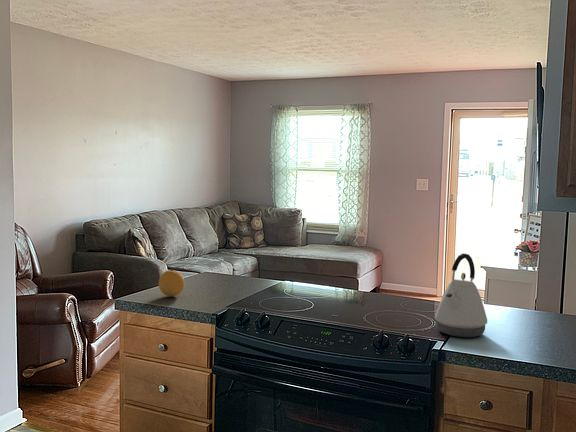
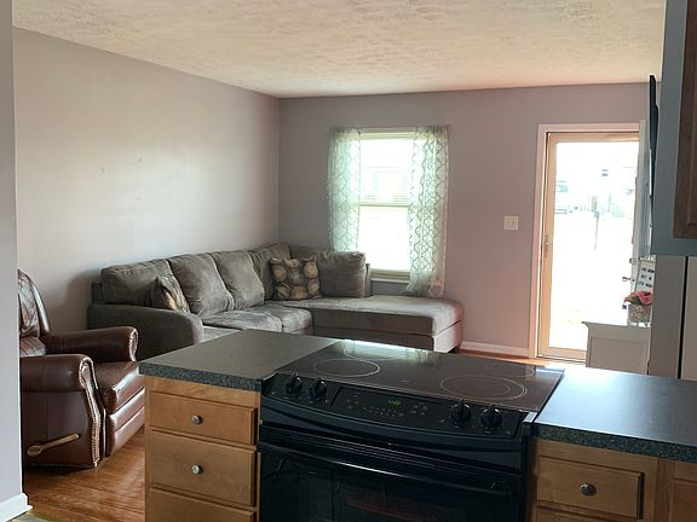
- kettle (461, 293)
- fruit (171, 283)
